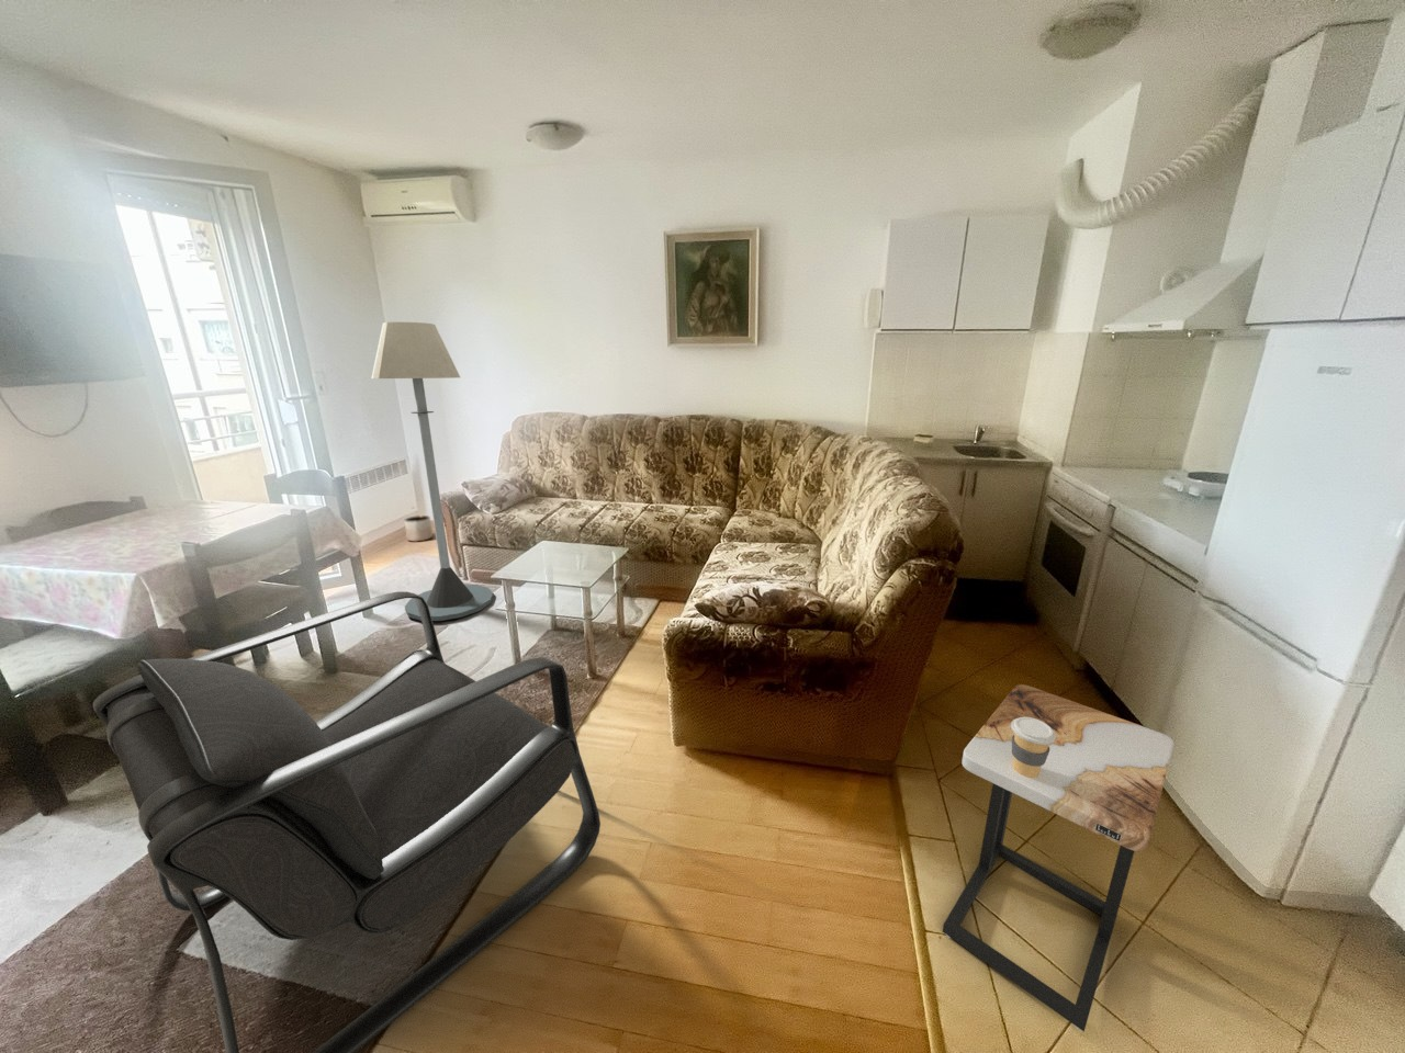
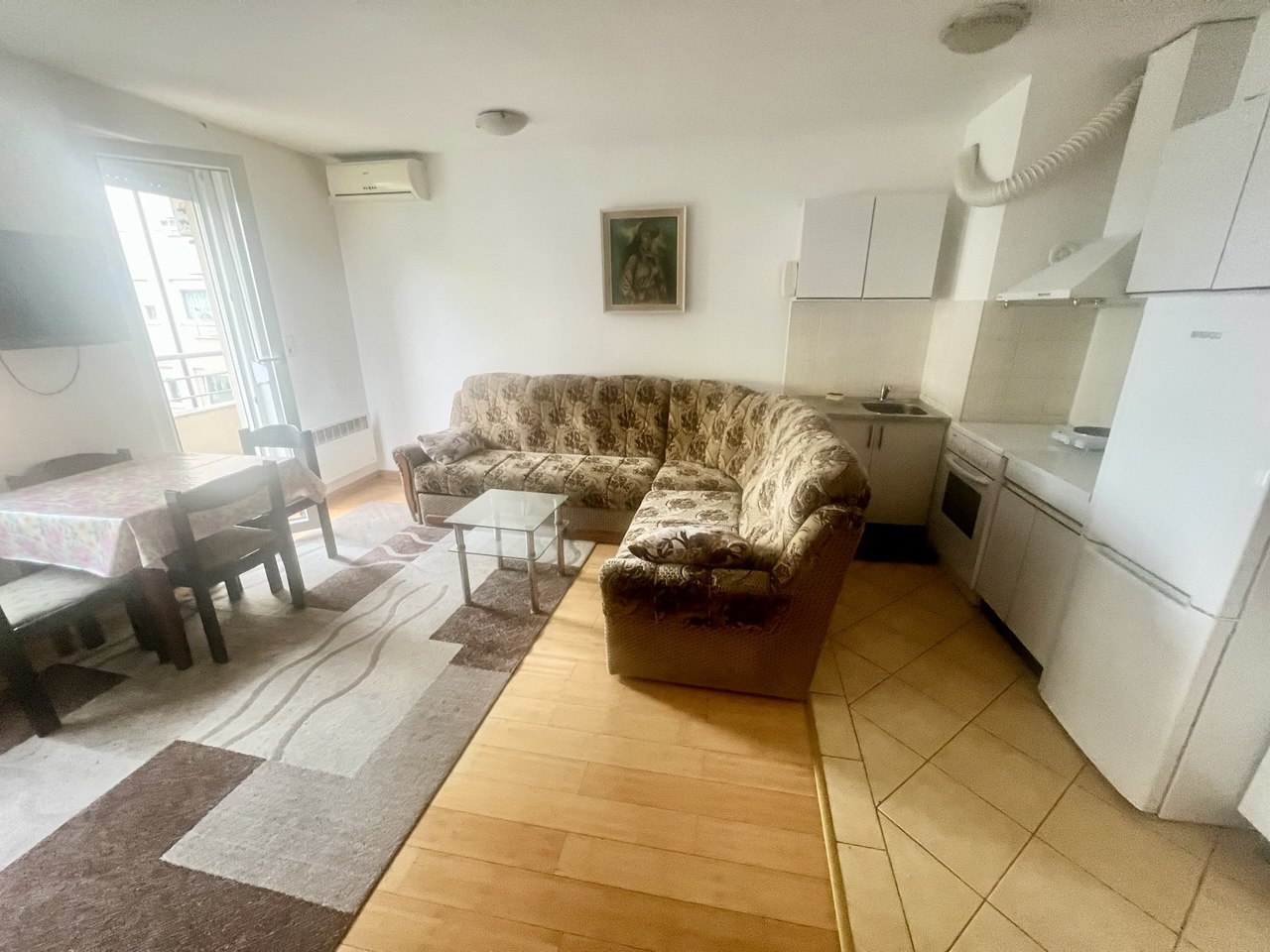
- planter (418, 528)
- floor lamp (431, 473)
- armchair (374, 764)
- coffee cup (1030, 747)
- side table (1061, 816)
